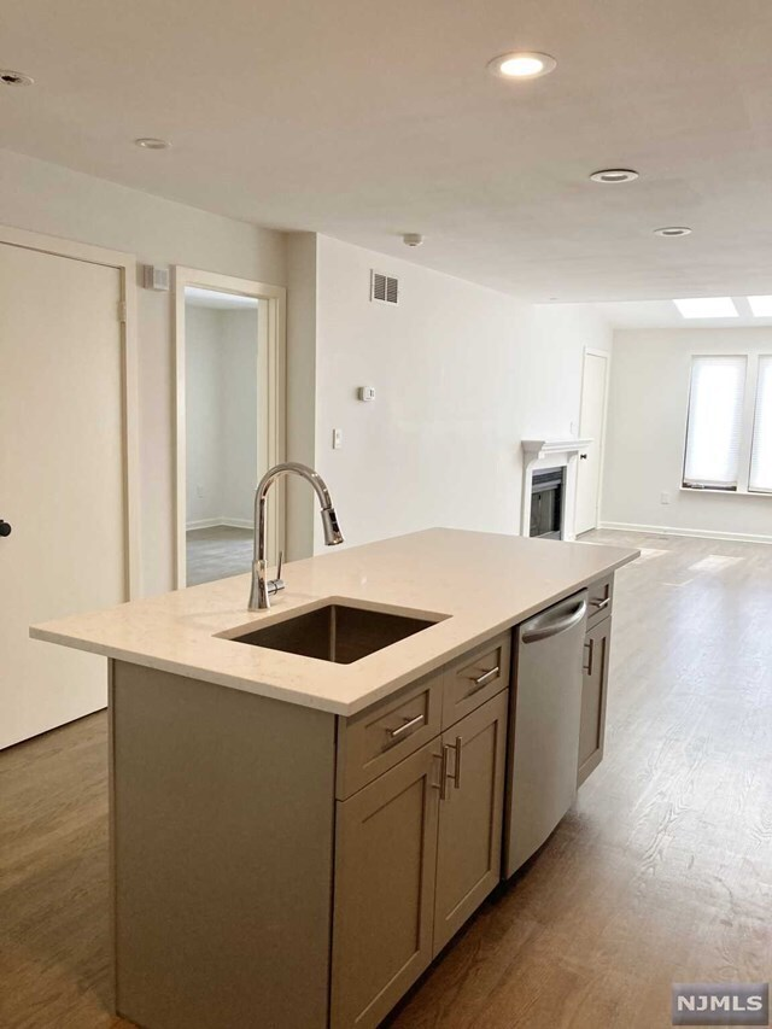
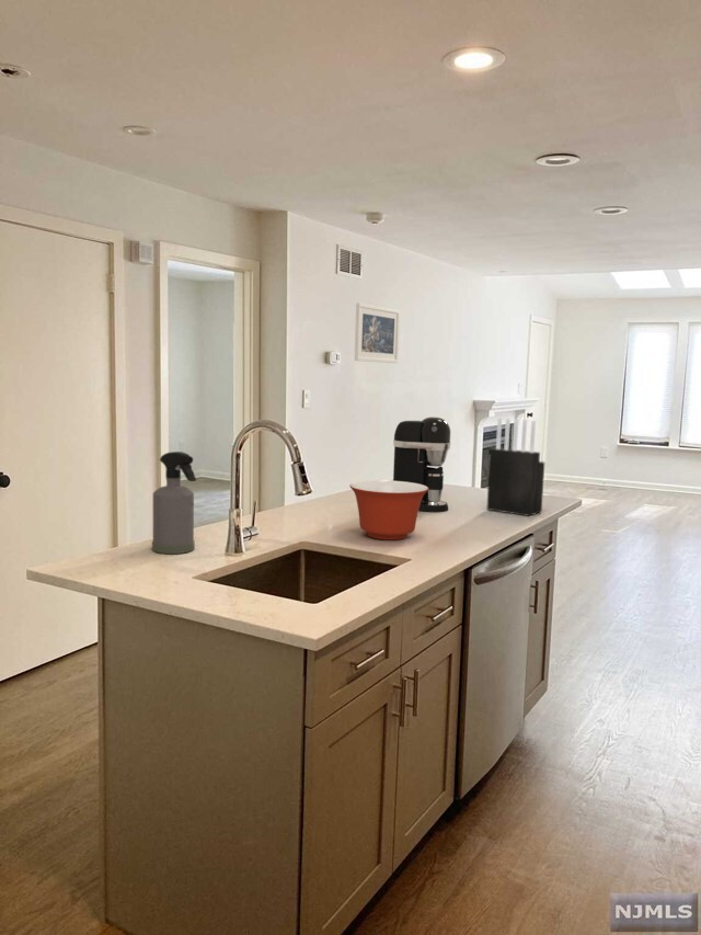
+ coffee maker (421, 463)
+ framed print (378, 334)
+ mixing bowl (388, 511)
+ knife block (518, 465)
+ spray bottle (175, 501)
